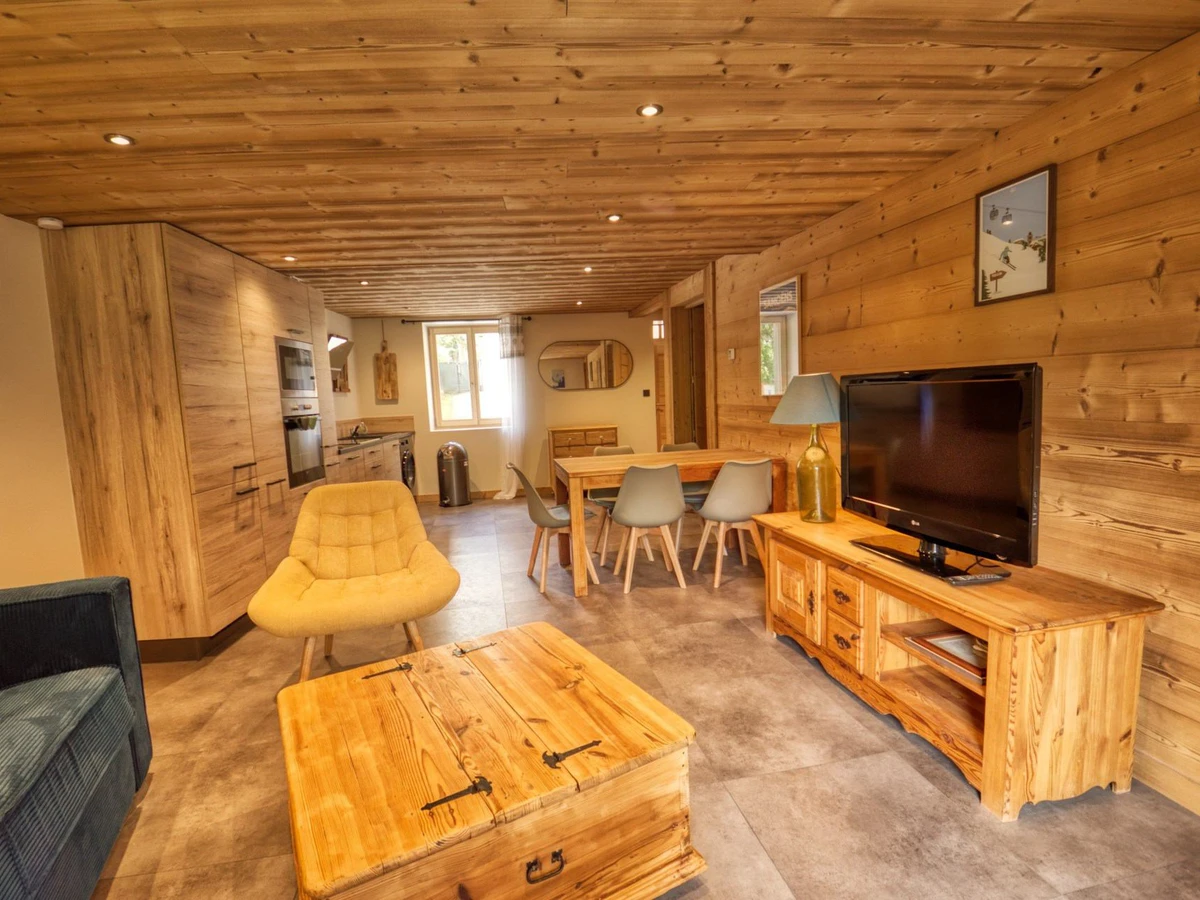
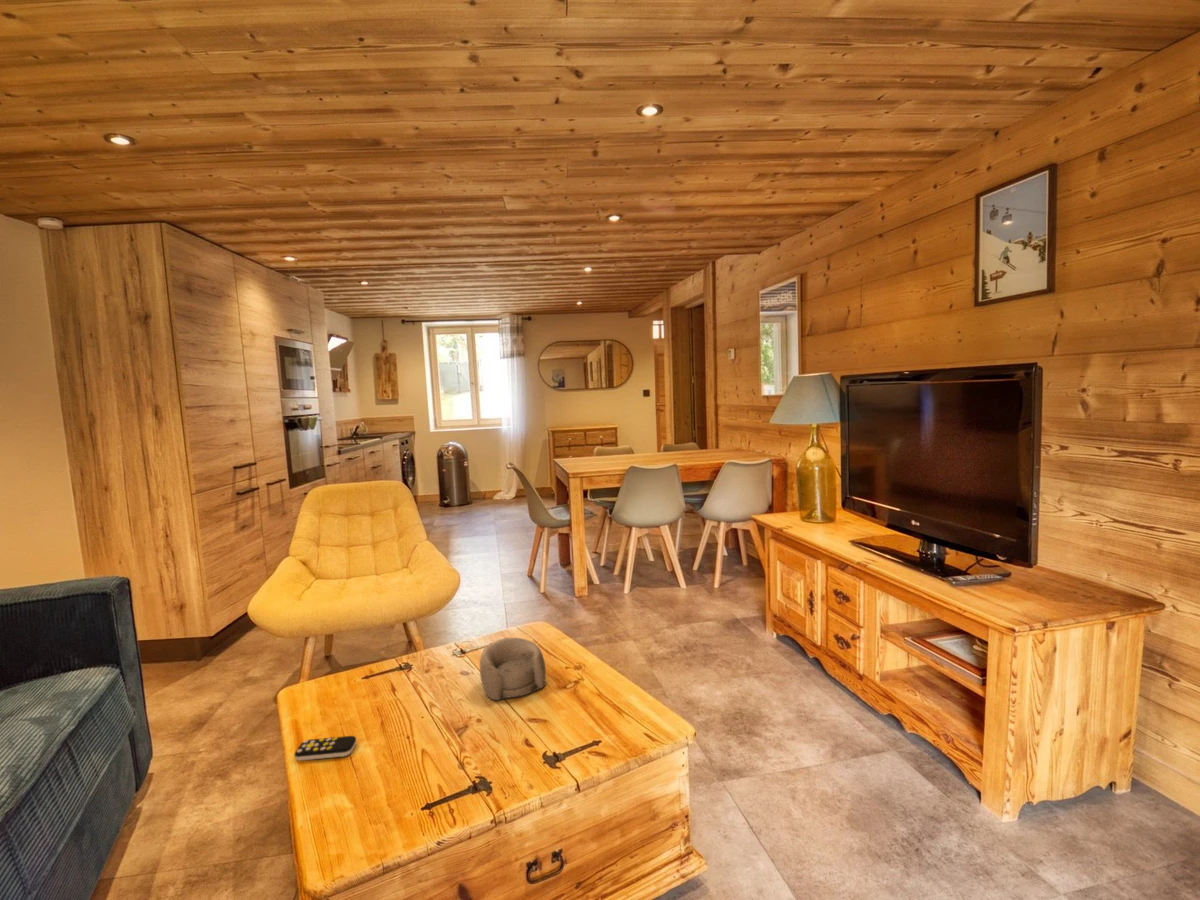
+ decorative bowl (511, 666)
+ remote control (326, 747)
